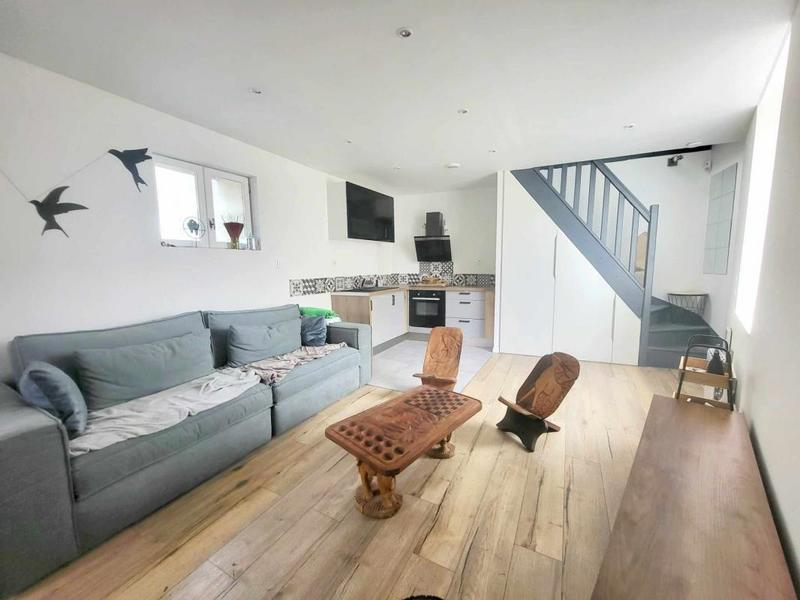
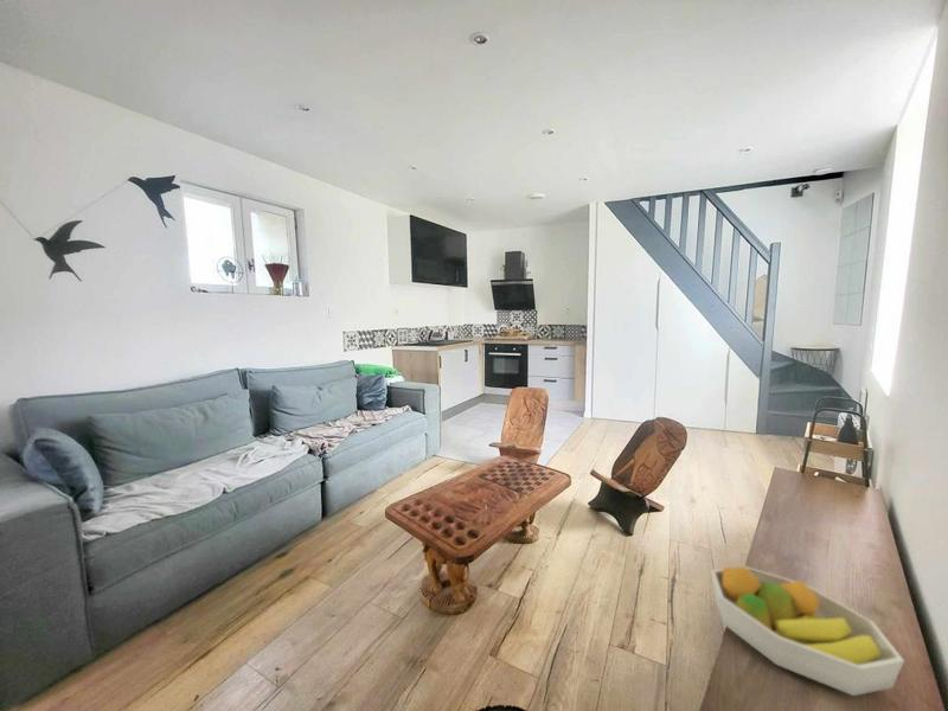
+ fruit bowl (792, 617)
